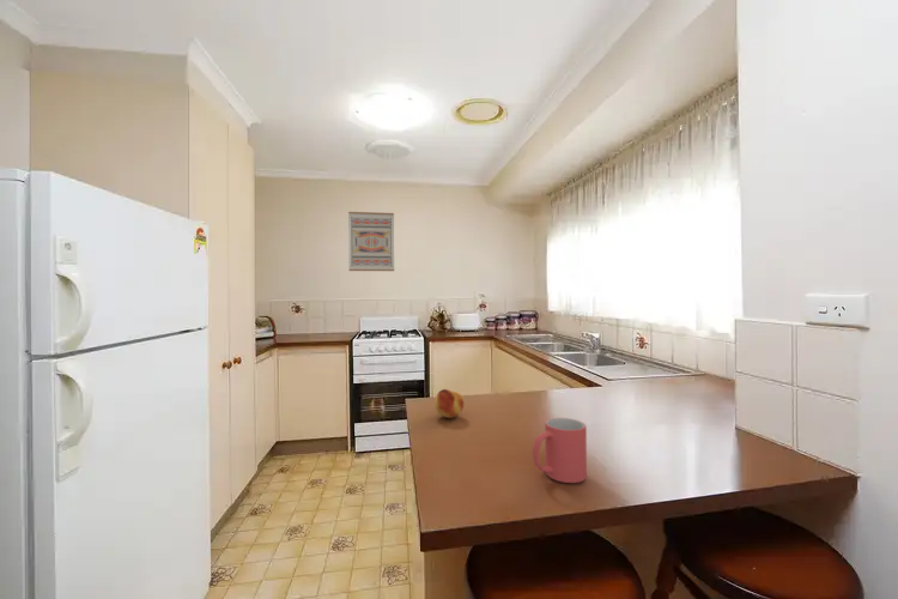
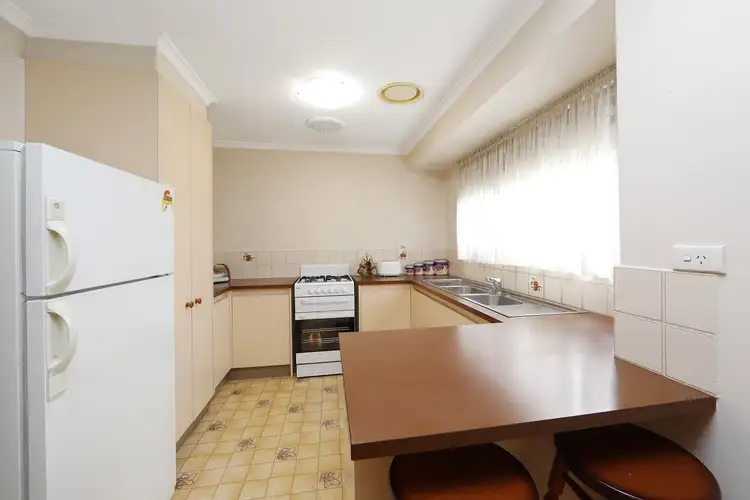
- fruit (449, 403)
- wall art (371, 241)
- mug (558, 450)
